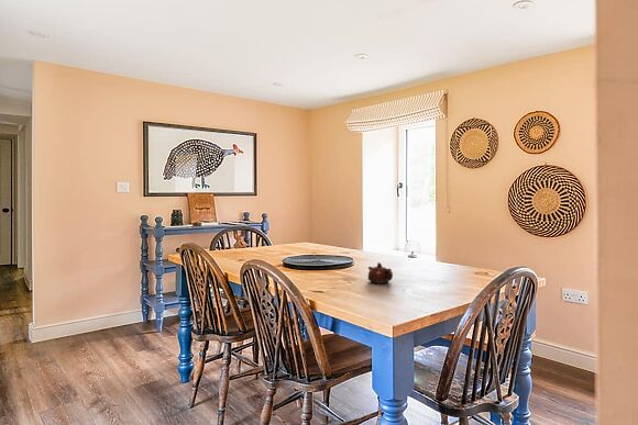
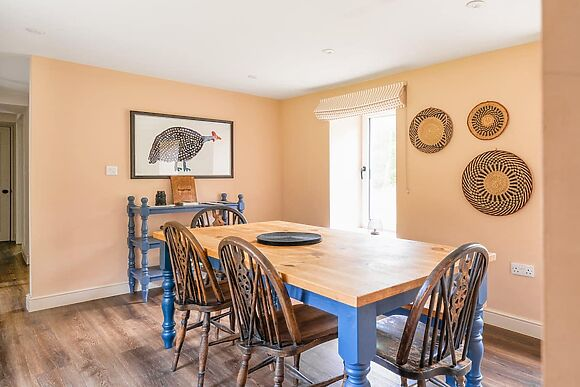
- teapot (380, 272)
